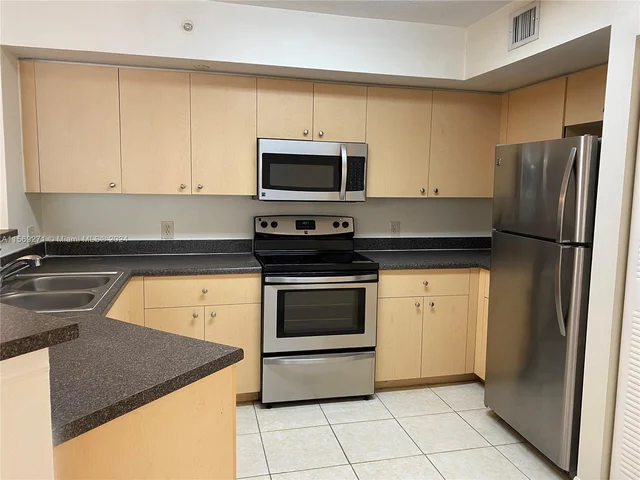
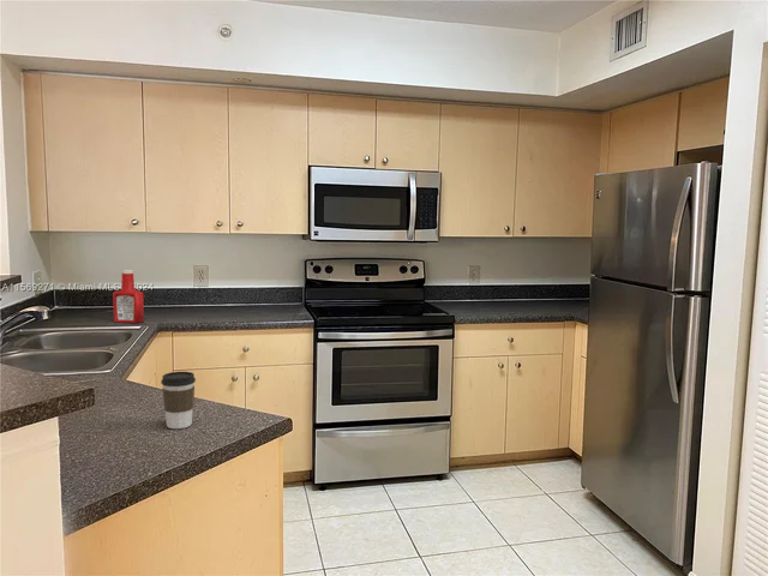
+ soap bottle (127, 295)
+ coffee cup (179, 400)
